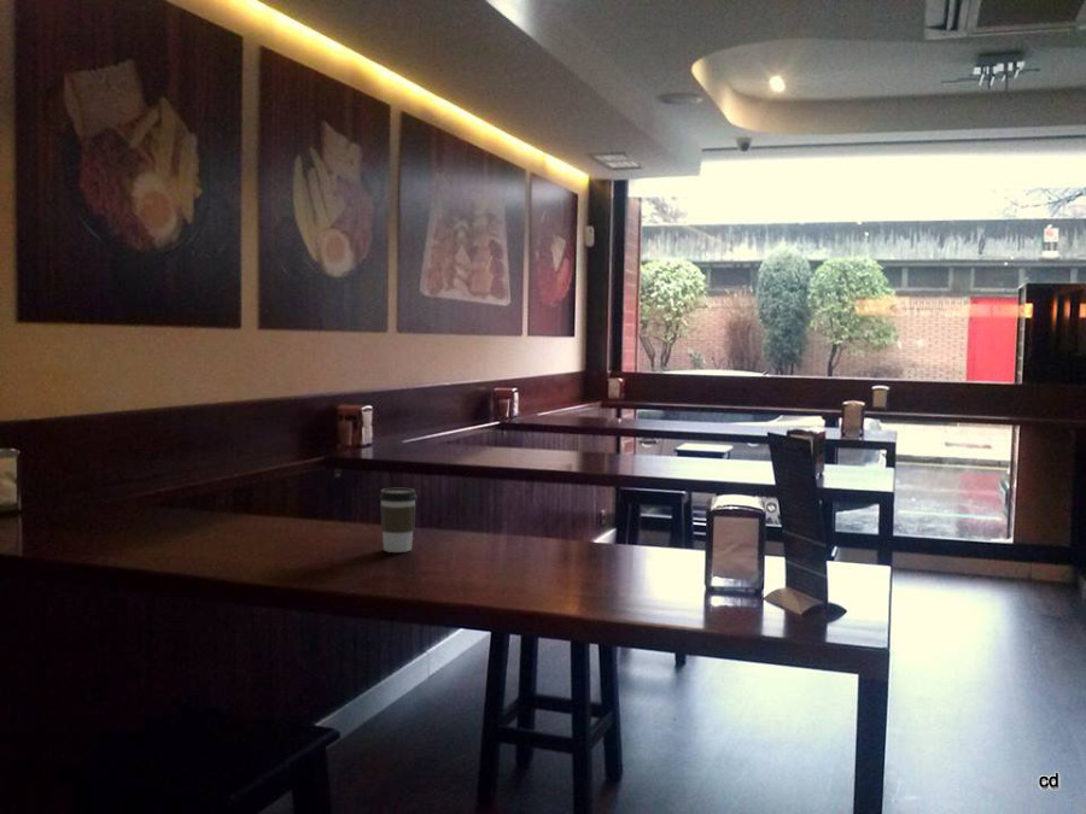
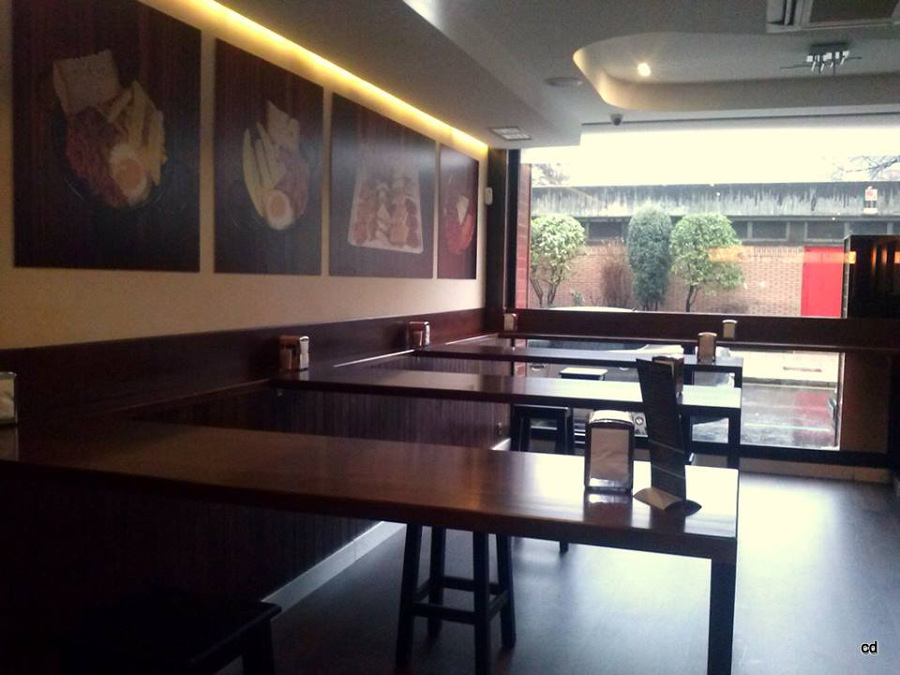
- coffee cup (397, 520)
